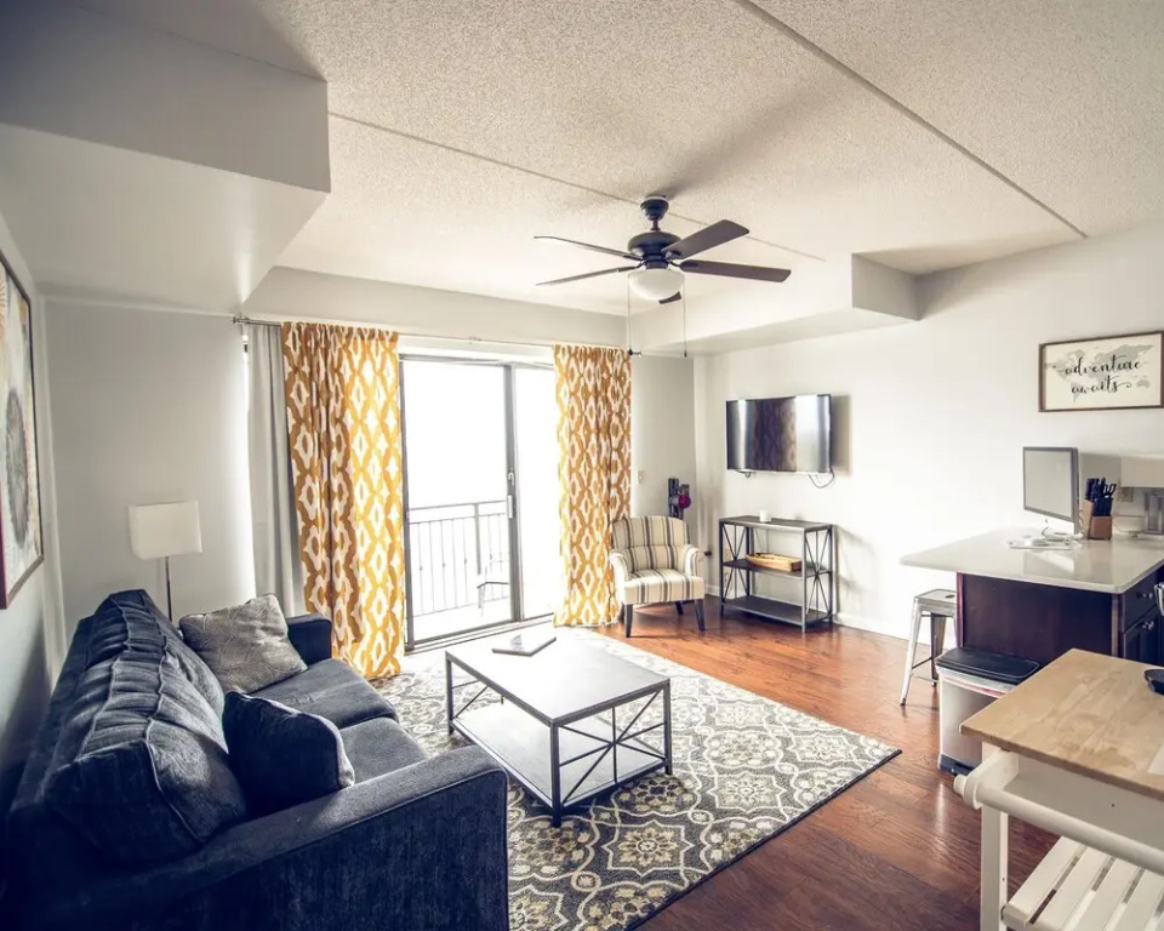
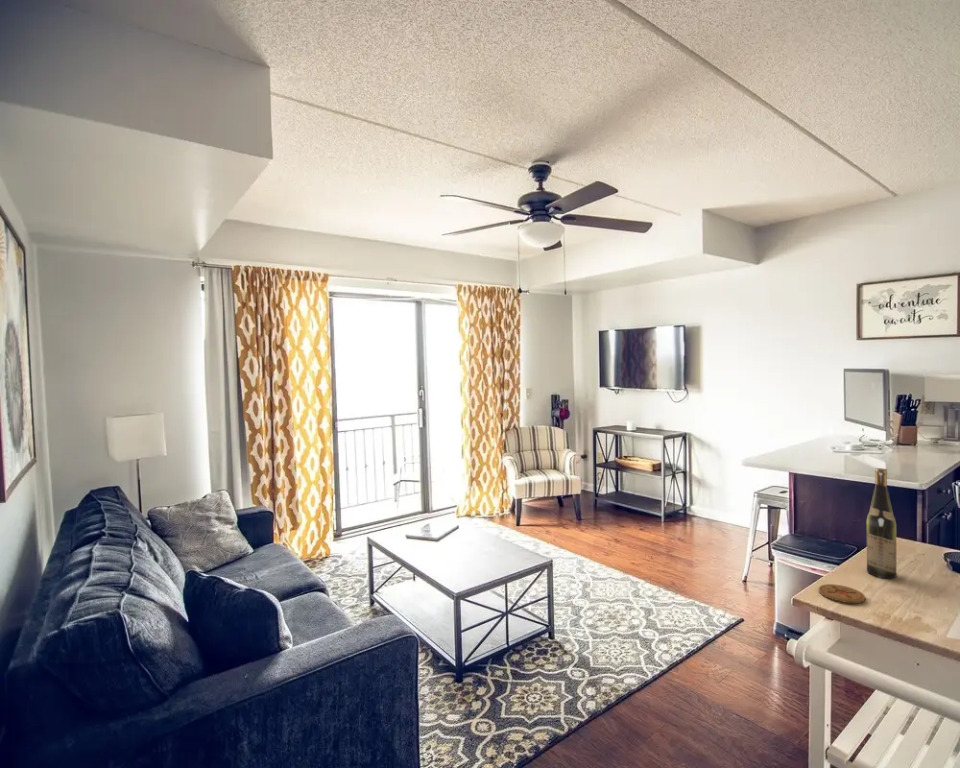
+ coaster (841, 593)
+ wine bottle (881, 521)
